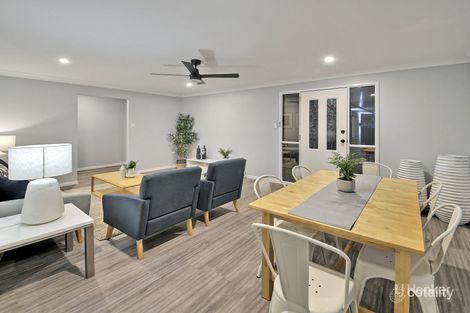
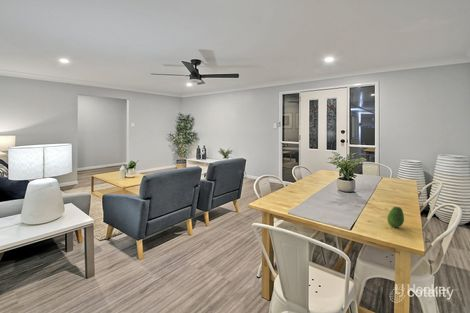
+ fruit (395, 216)
